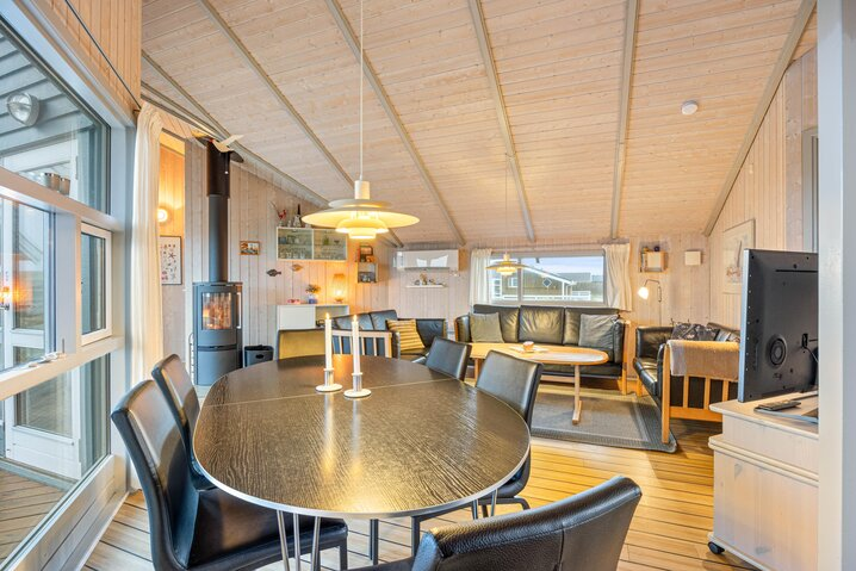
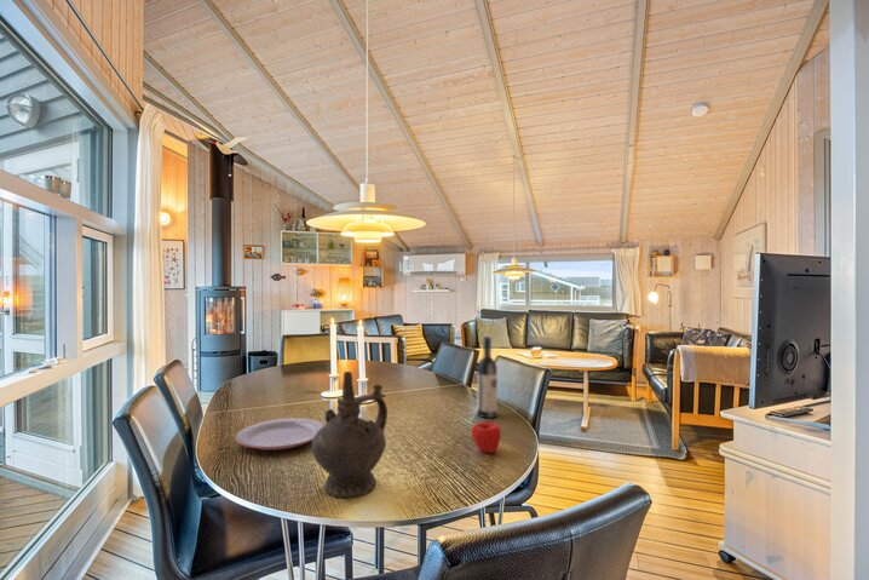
+ plate (282, 435)
+ wine bottle (487, 375)
+ apple (485, 437)
+ ceremonial vessel (352, 427)
